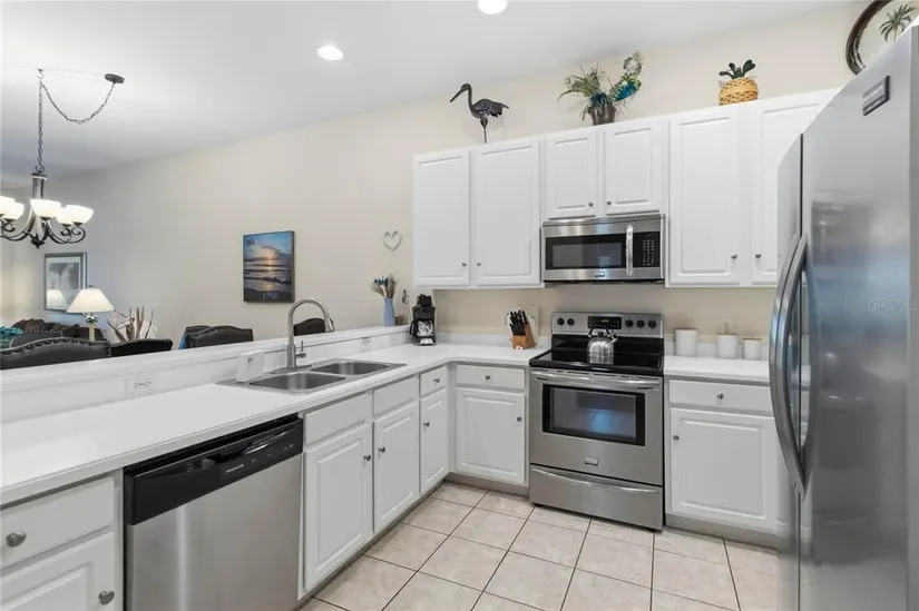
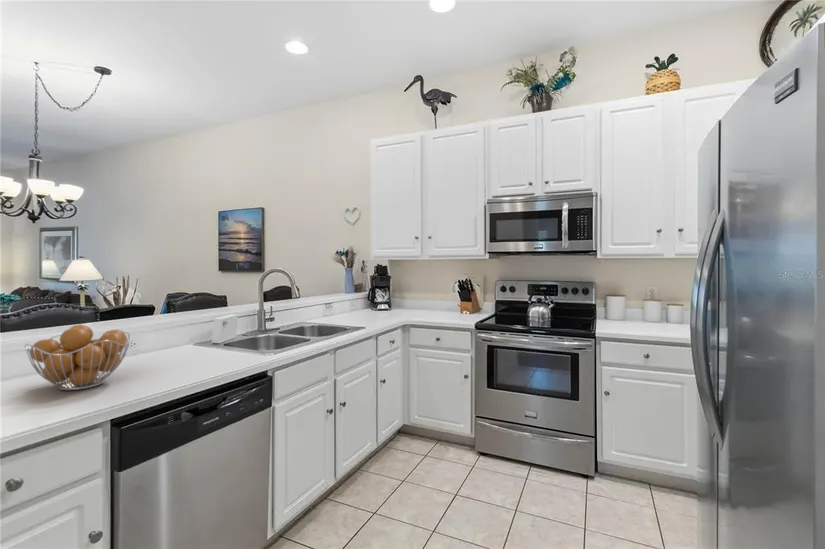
+ fruit basket (81, 355)
